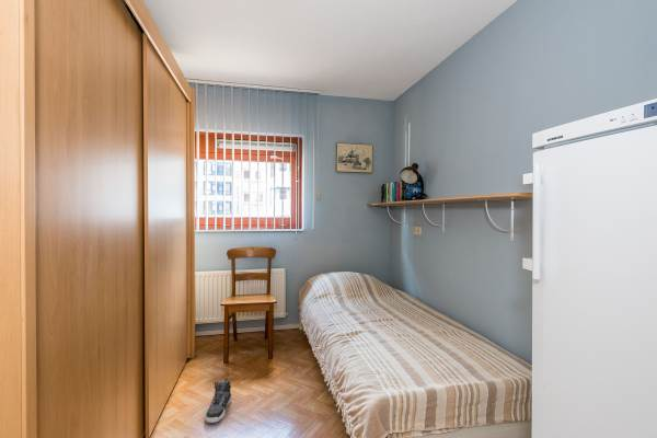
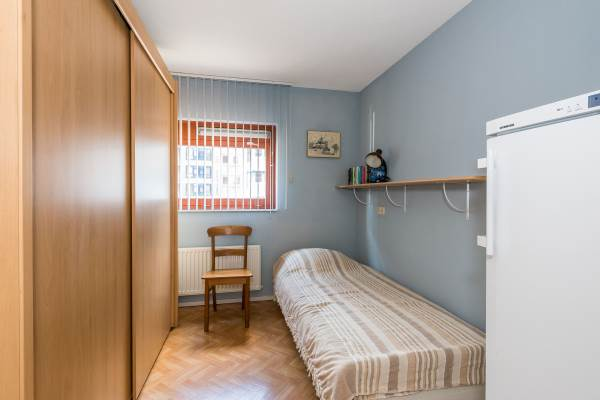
- sneaker (218, 397)
